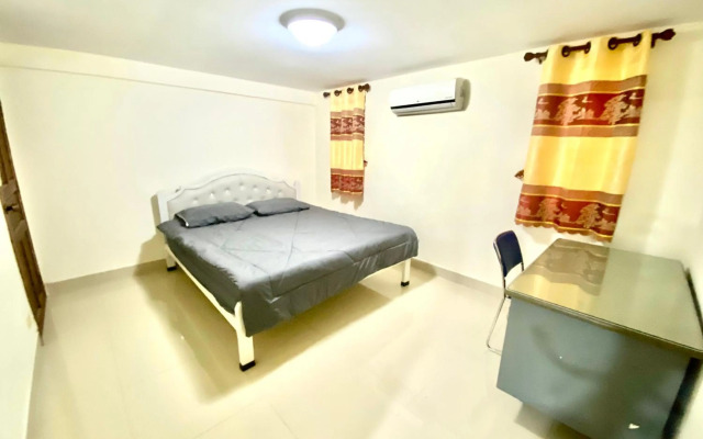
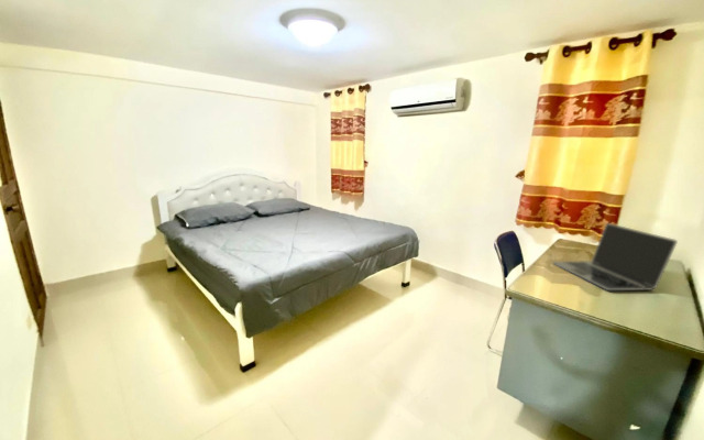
+ laptop (607, 253)
